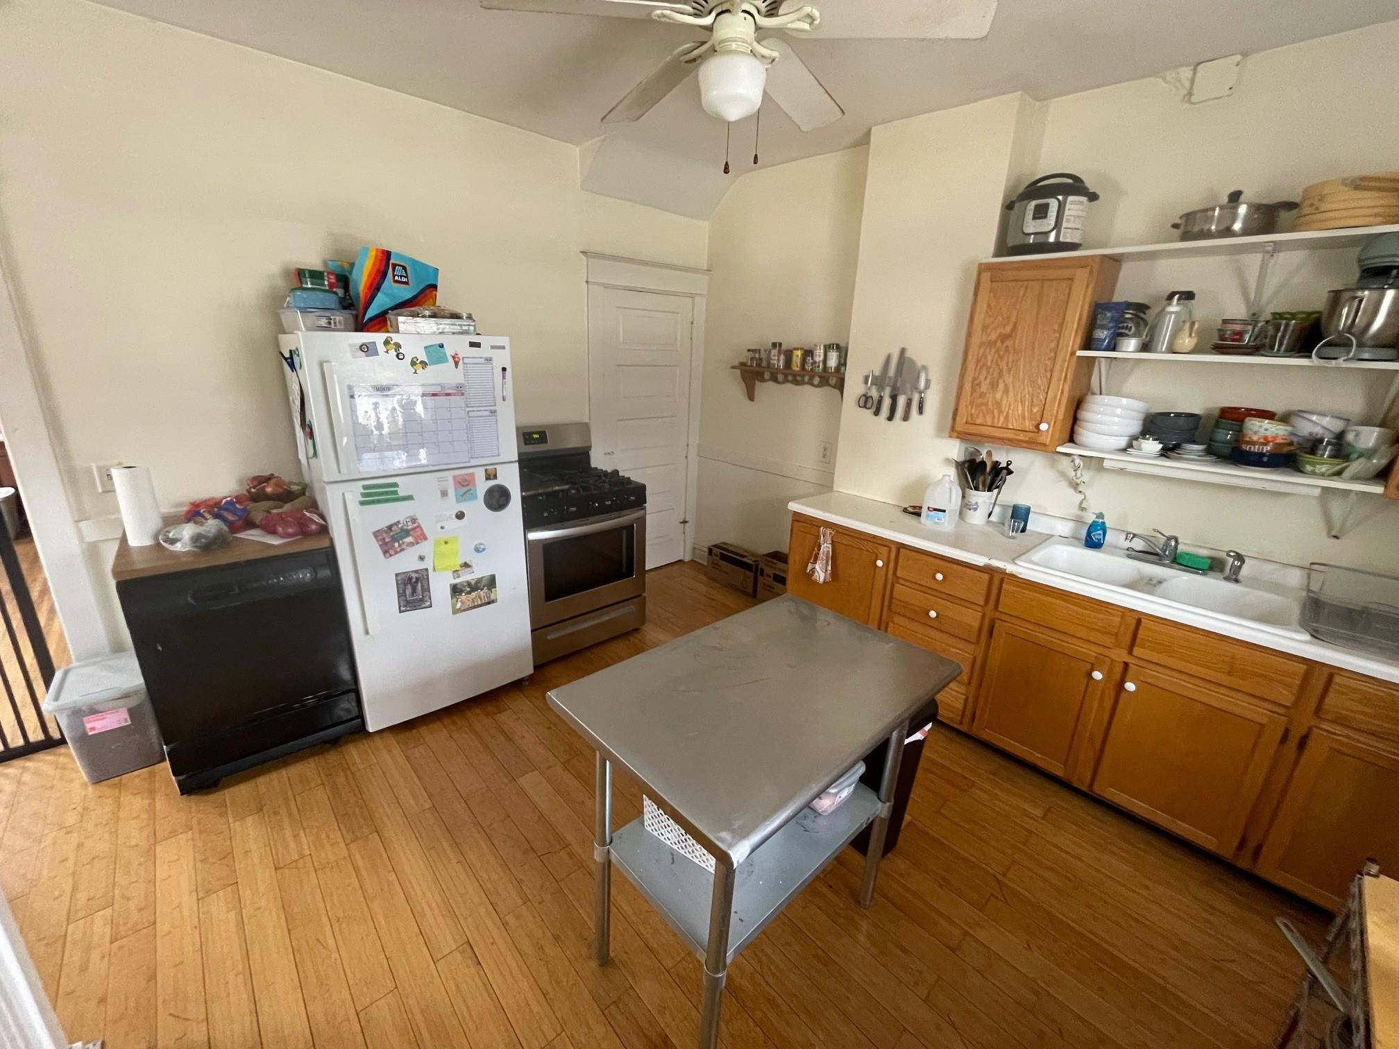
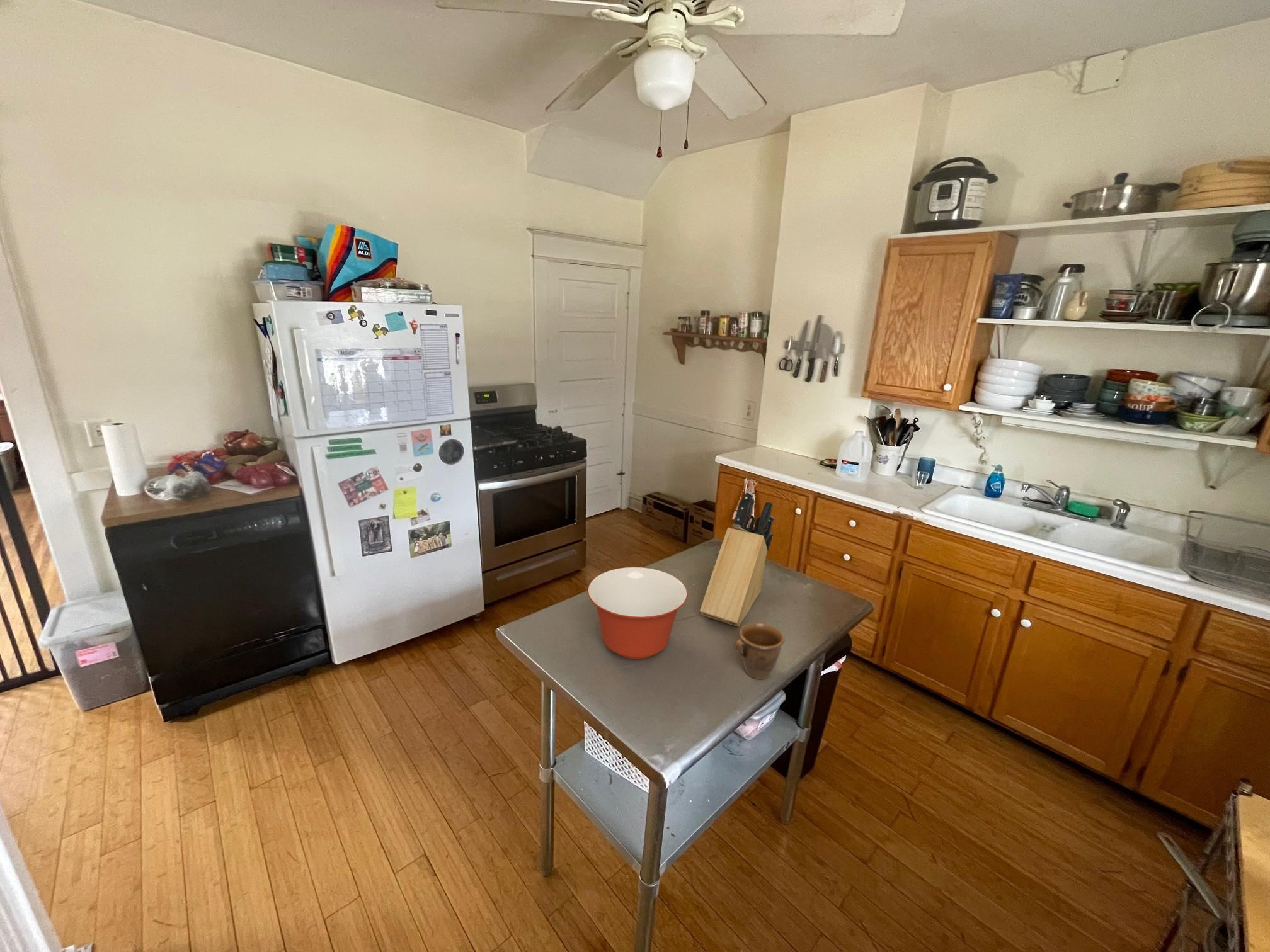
+ knife block (741, 552)
+ mixing bowl (636, 617)
+ mug (757, 653)
